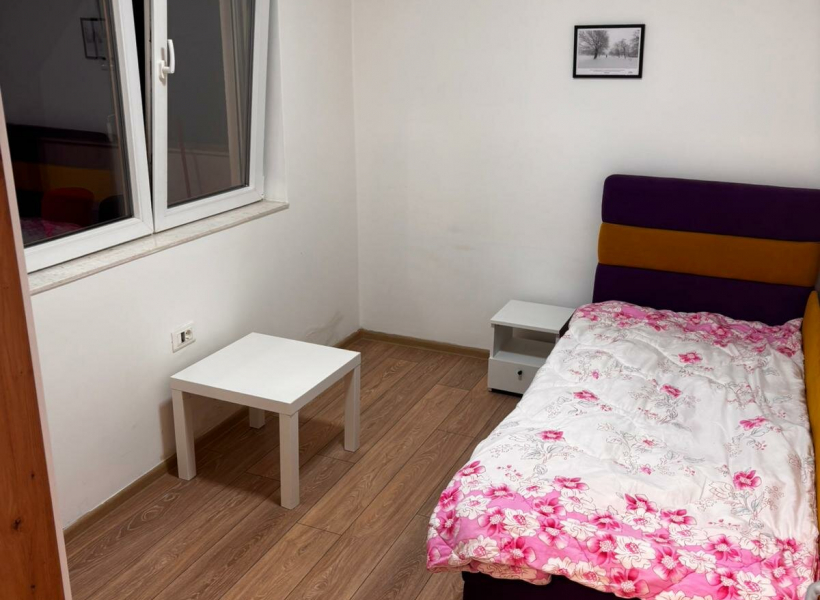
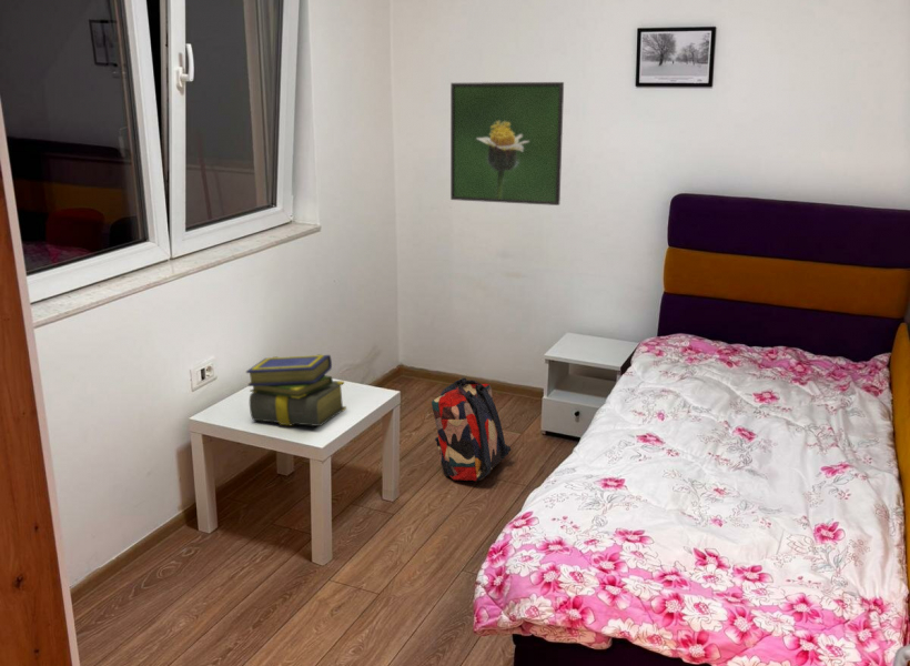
+ backpack (472, 425)
+ stack of books (293, 389)
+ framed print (505, 143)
